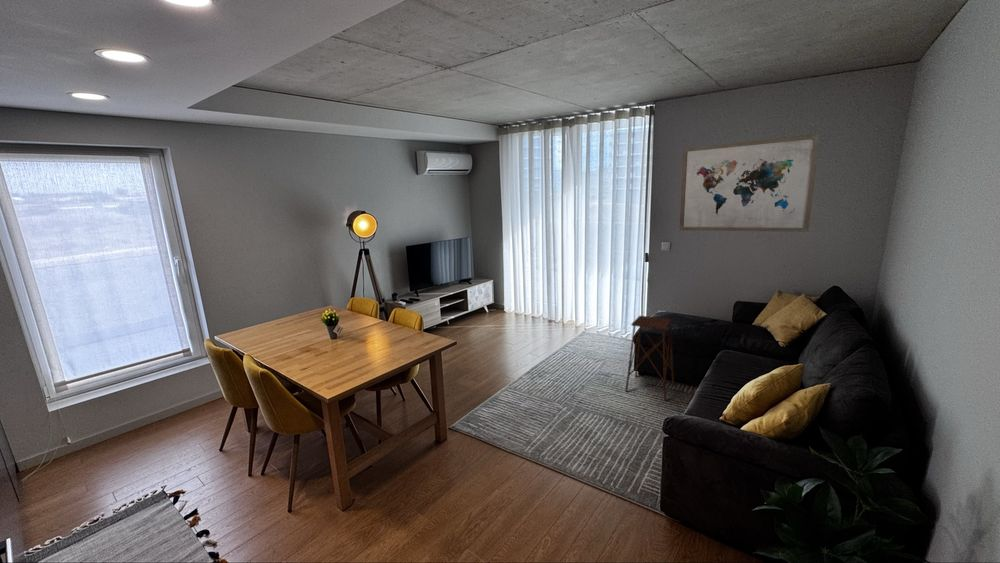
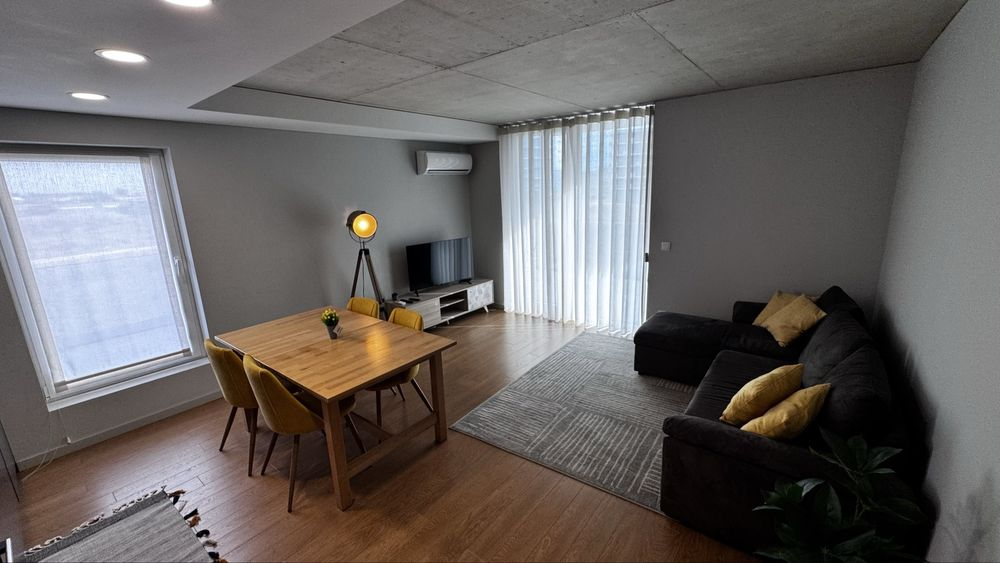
- side table (649, 354)
- wall art (742, 187)
